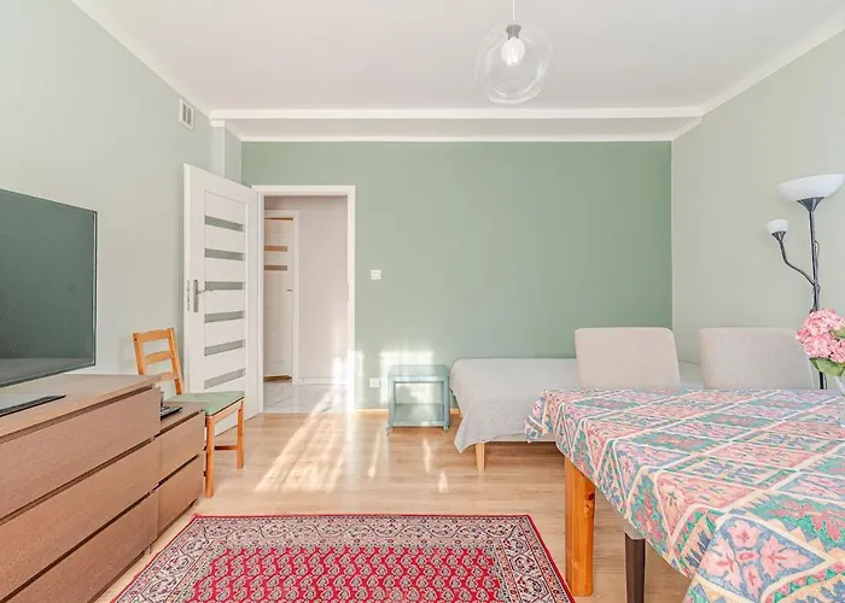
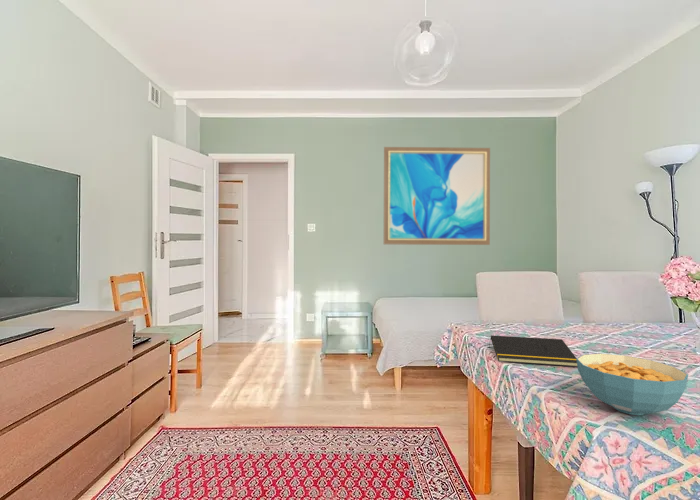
+ cereal bowl (628, 387)
+ notepad (531, 349)
+ wall art (437, 195)
